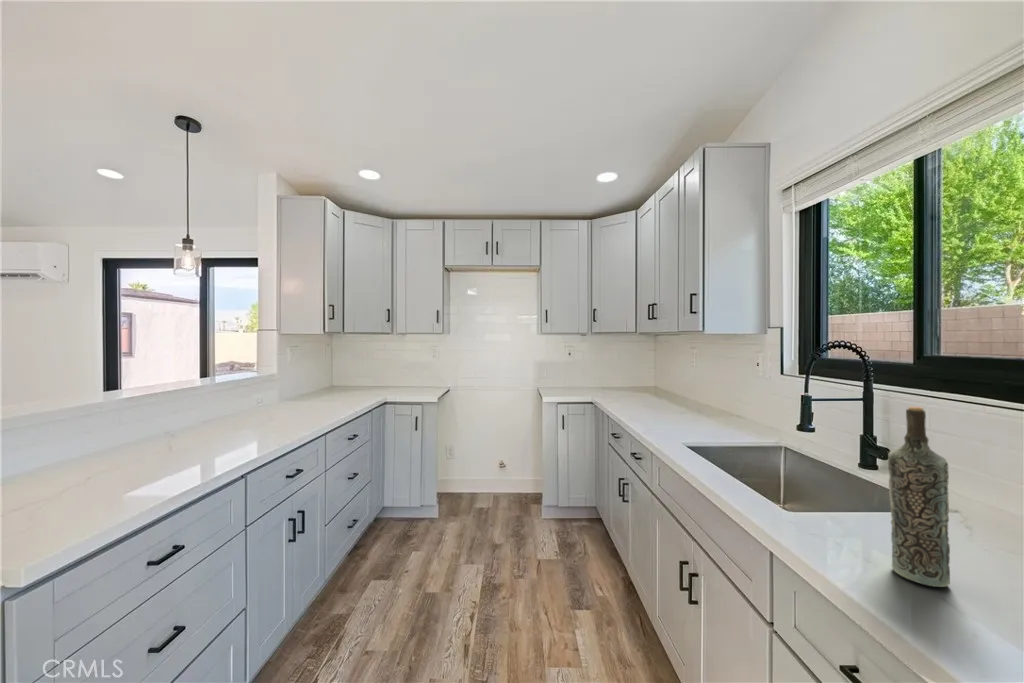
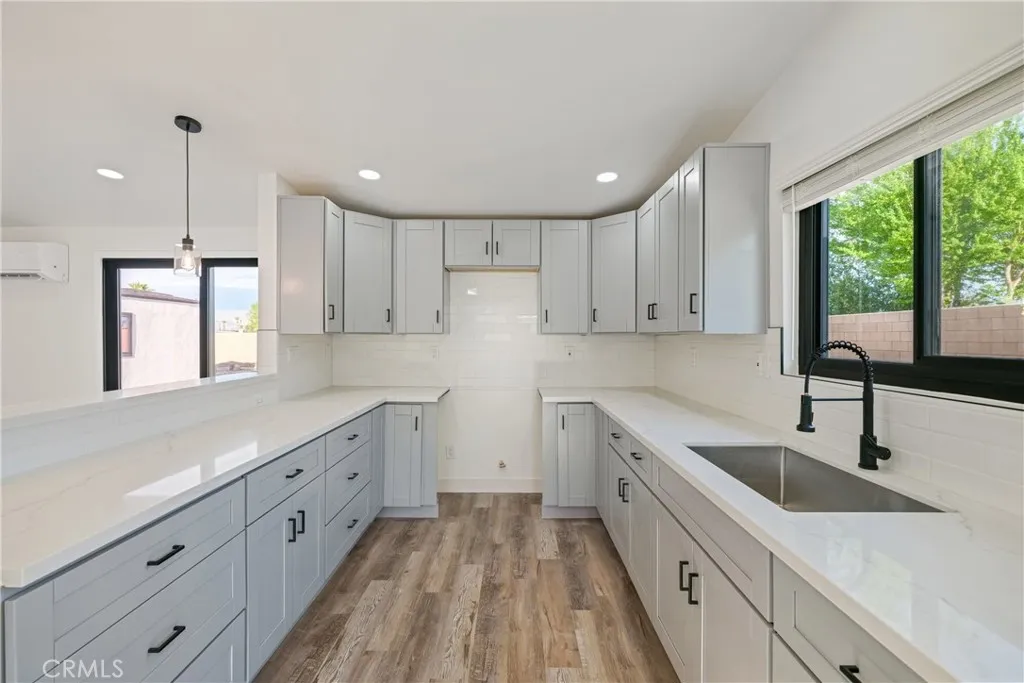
- bottle (917, 492)
